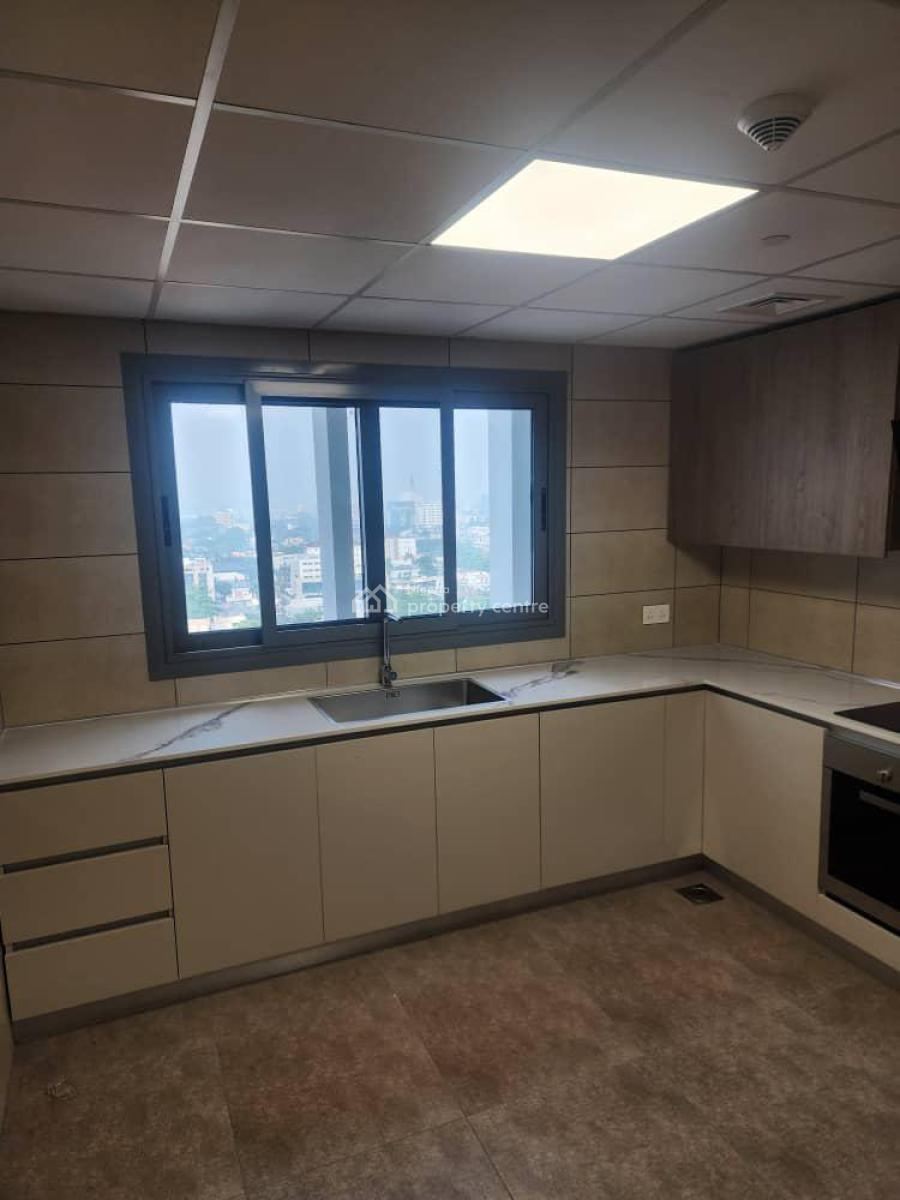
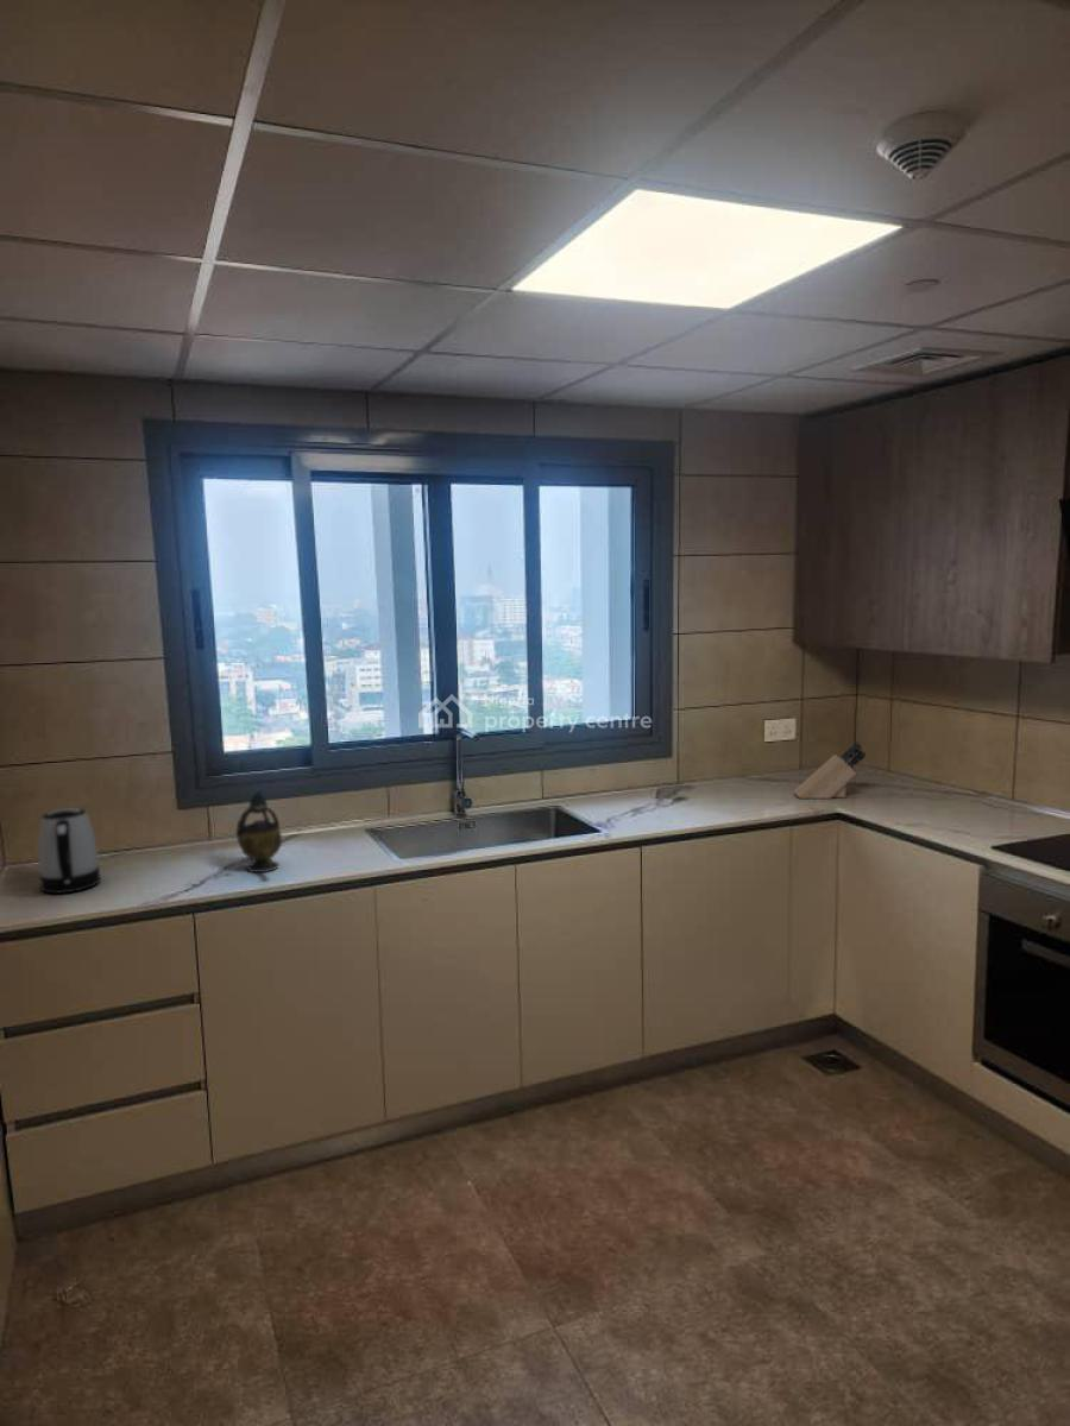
+ knife block (830, 769)
+ kettle (67, 850)
+ teapot (263, 832)
